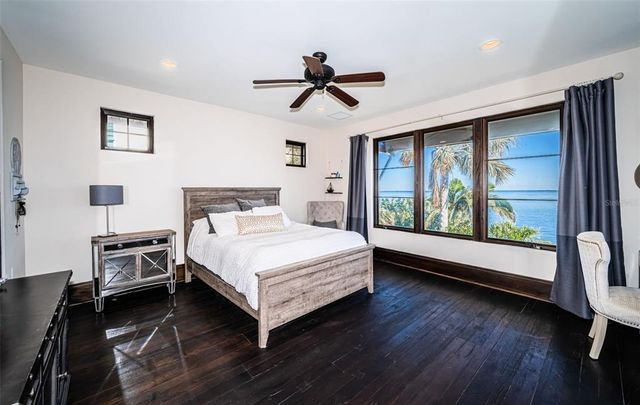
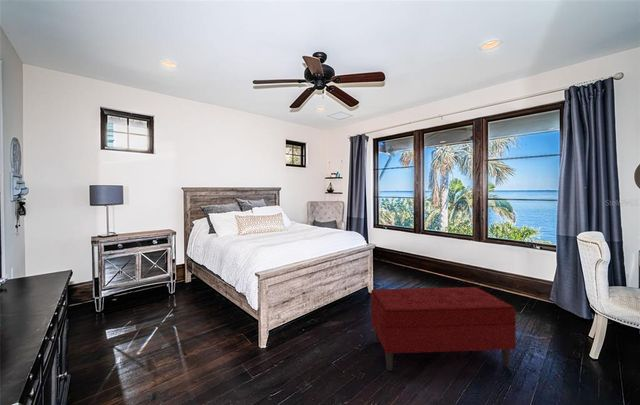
+ bench (436, 325)
